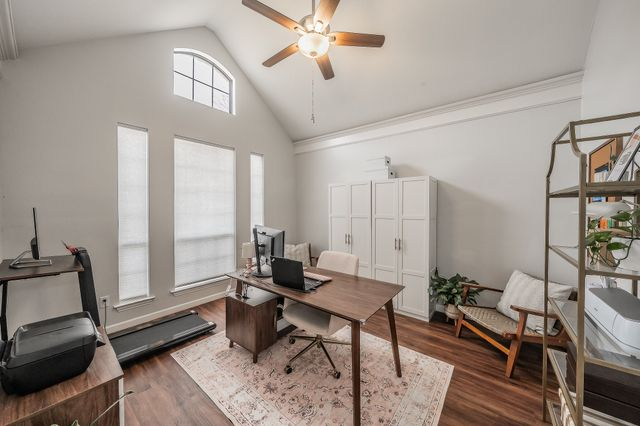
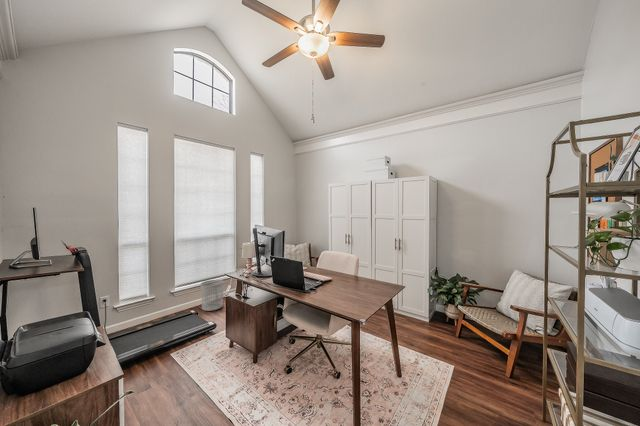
+ waste bin (212, 295)
